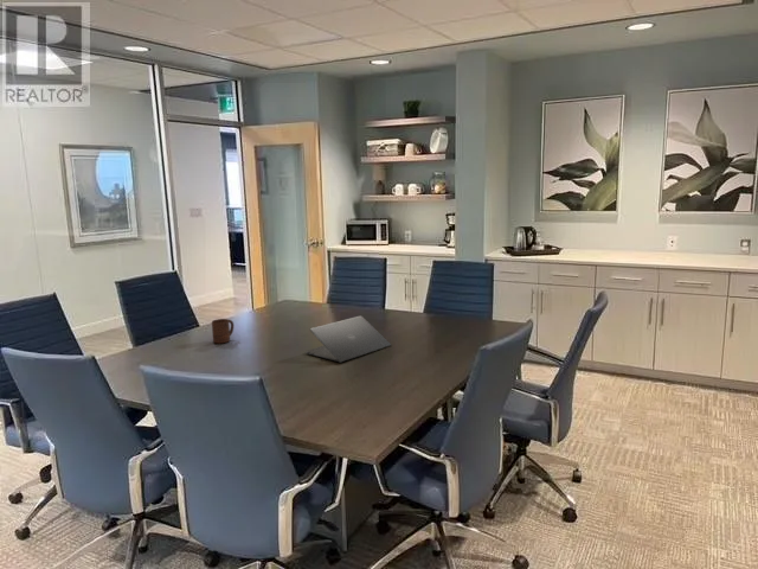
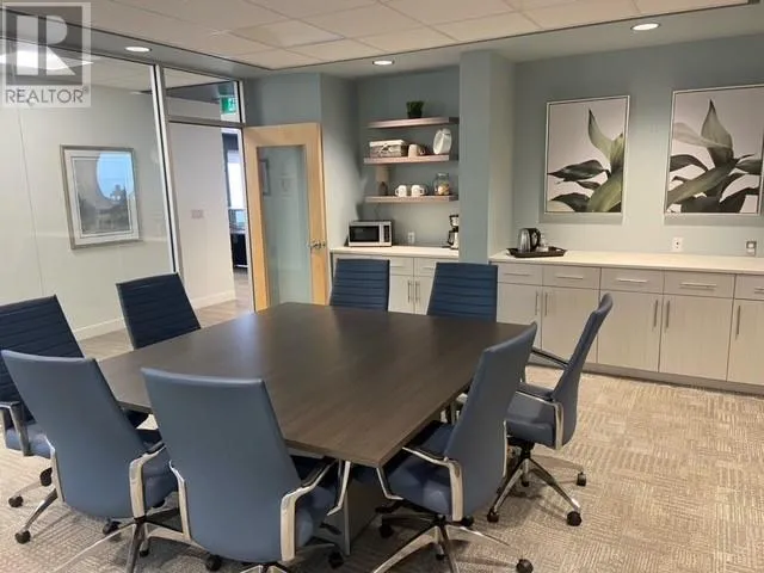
- cup (221, 330)
- laptop (348, 337)
